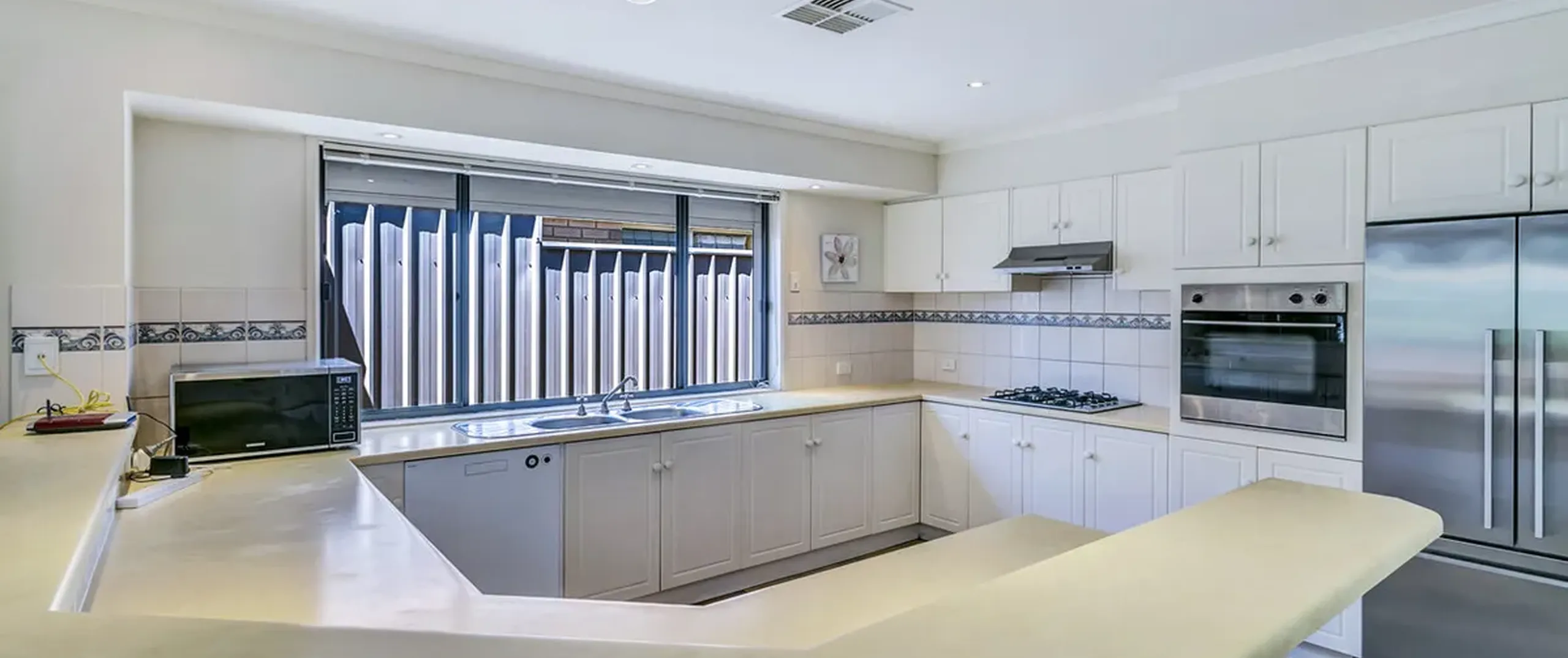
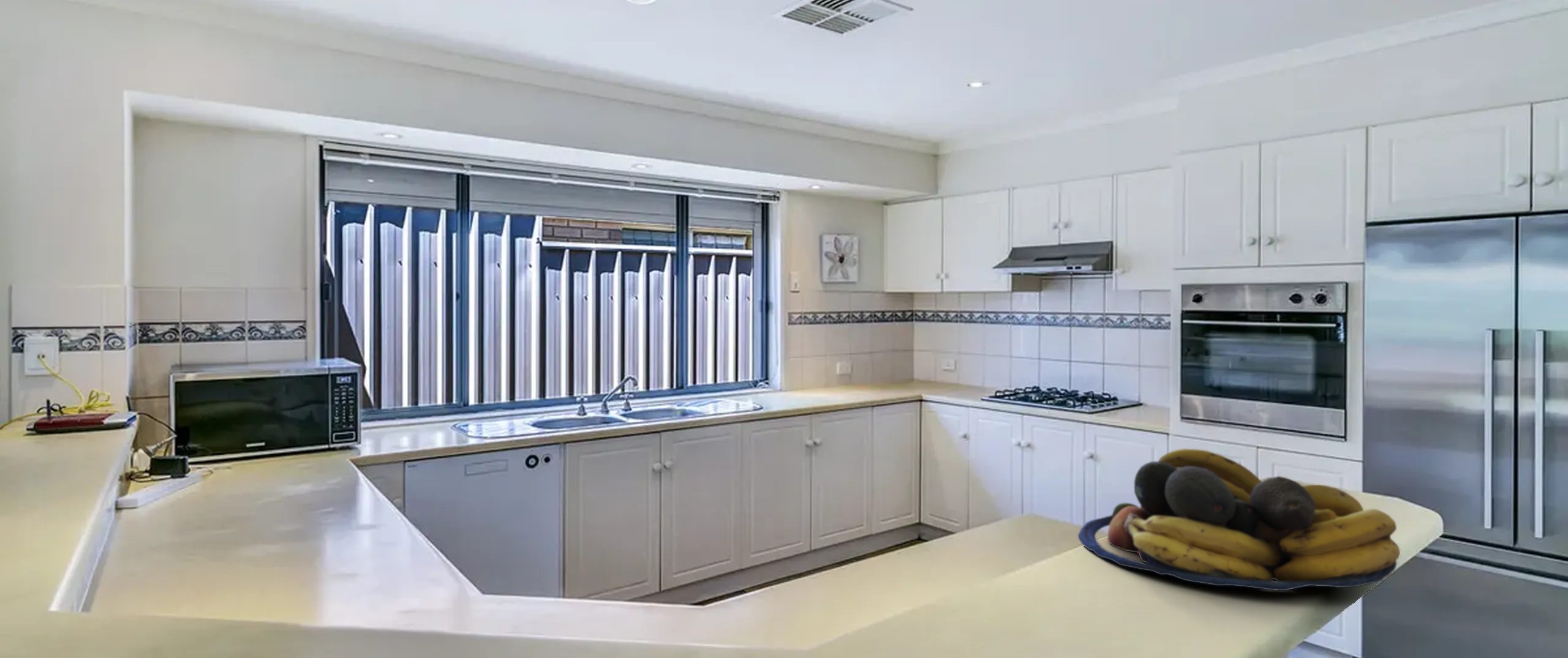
+ fruit bowl (1222, 501)
